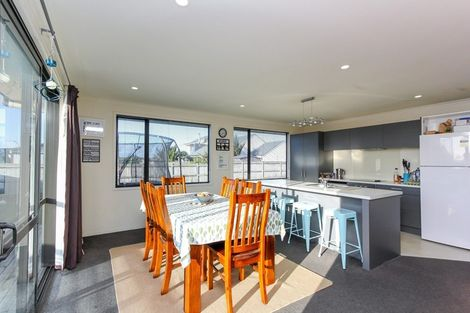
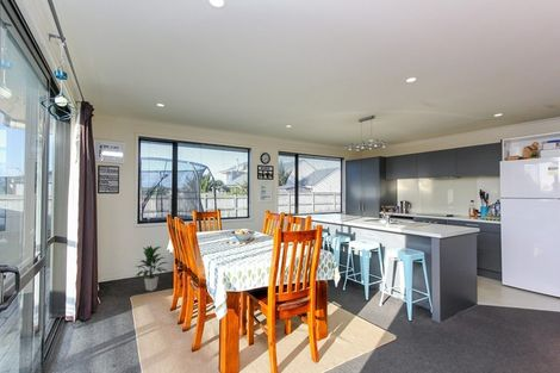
+ indoor plant (150, 266)
